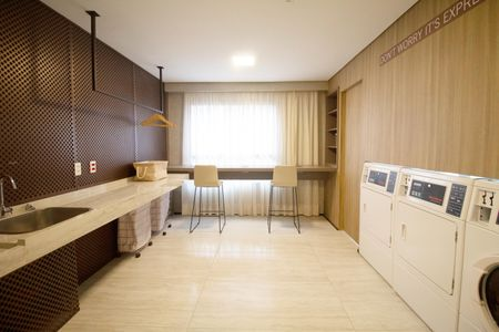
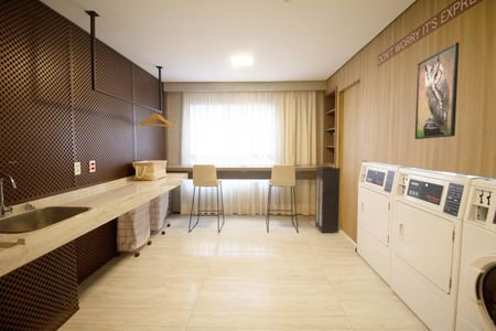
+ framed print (434, 96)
+ cabinet (326, 197)
